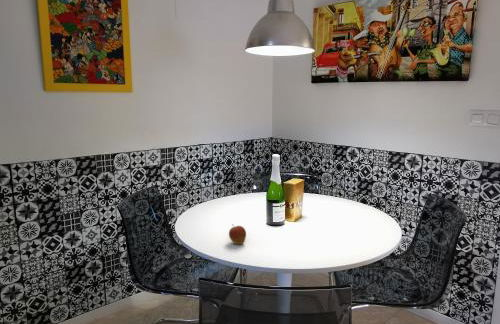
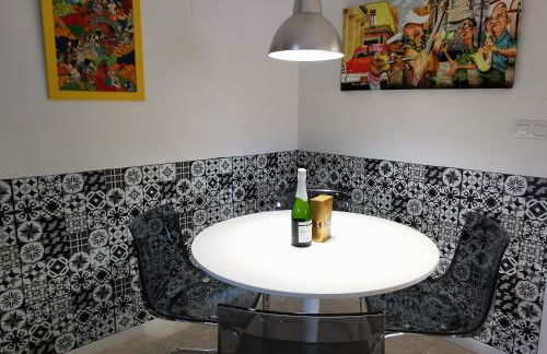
- fruit (237, 233)
